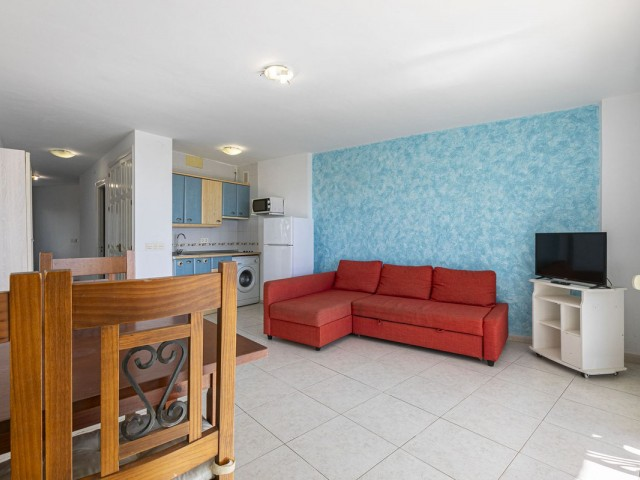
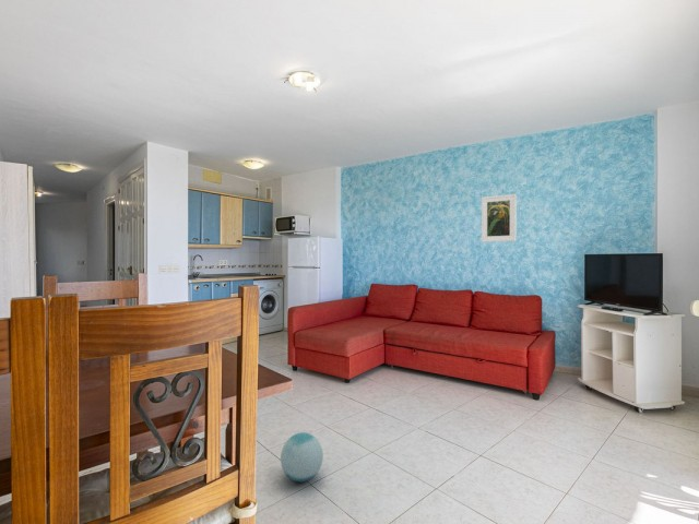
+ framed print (498, 218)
+ ball (301, 456)
